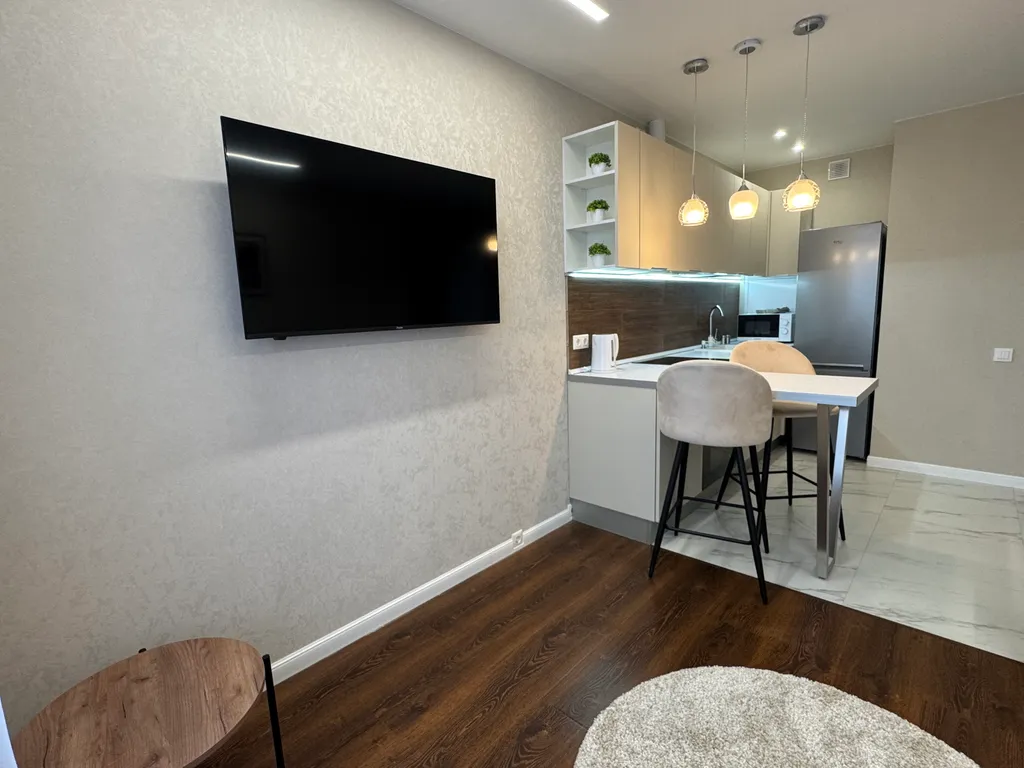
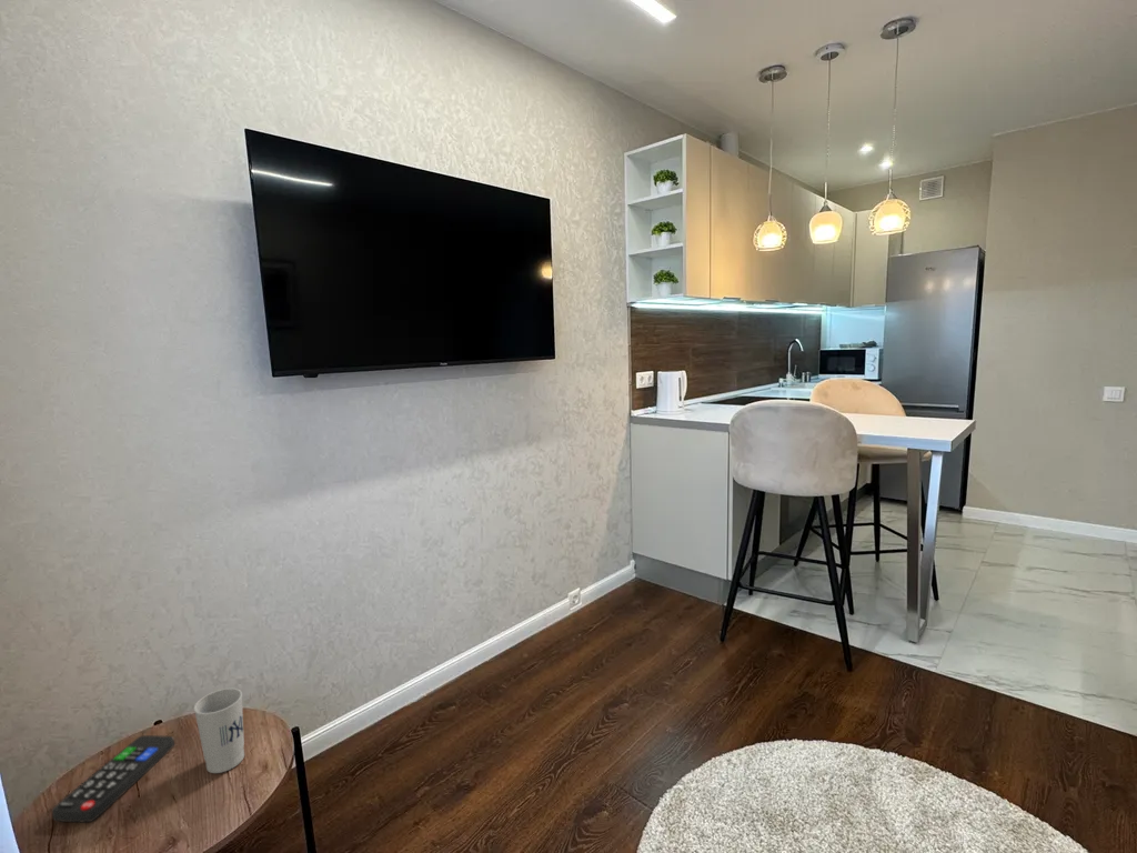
+ remote control (118, 774)
+ cup (222, 731)
